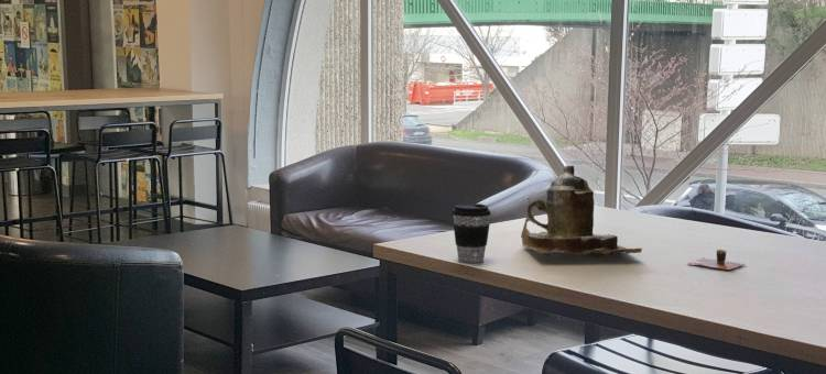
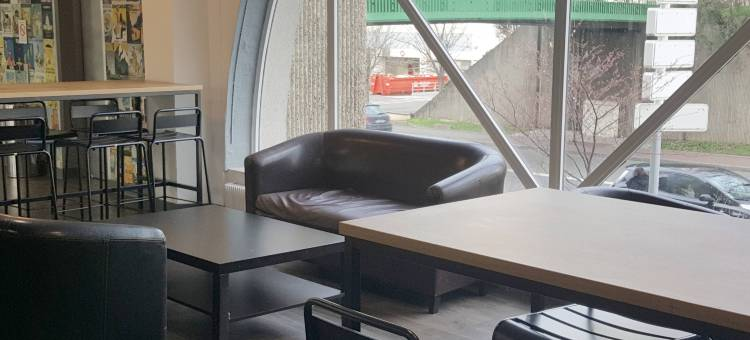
- cup (717, 256)
- coffee cup (470, 232)
- teapot (578, 209)
